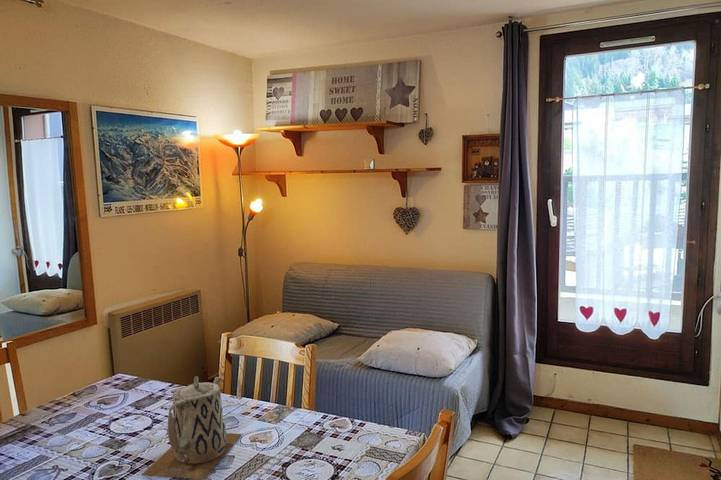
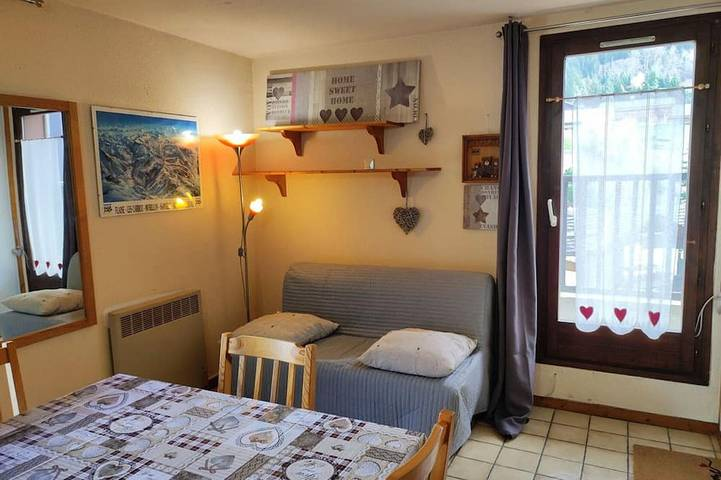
- teapot (193, 415)
